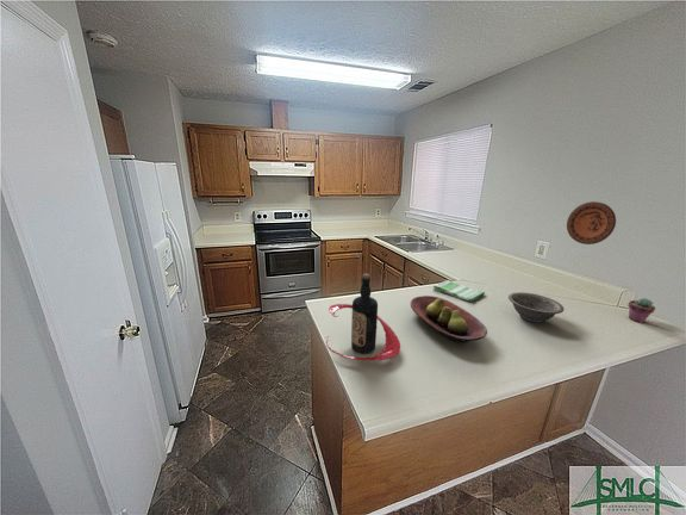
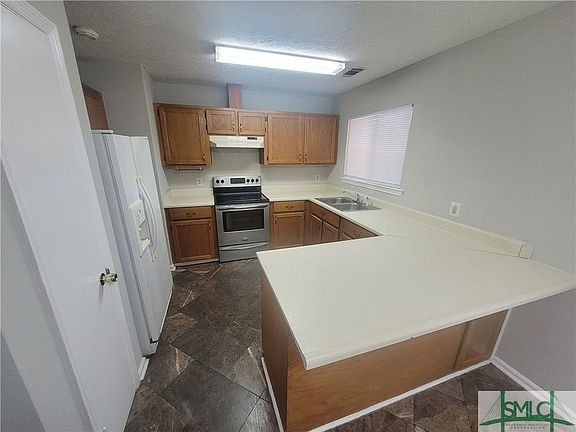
- decorative bowl (532, 309)
- dish towel (457, 290)
- fruit bowl (444, 315)
- bottle (363, 312)
- potted succulent (640, 309)
- decorative plate (590, 223)
